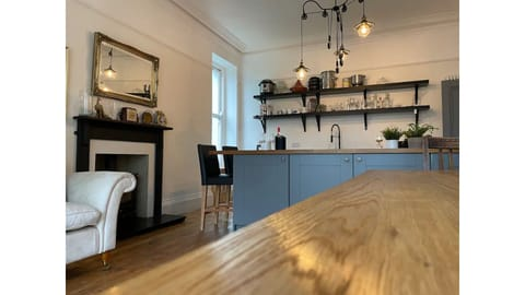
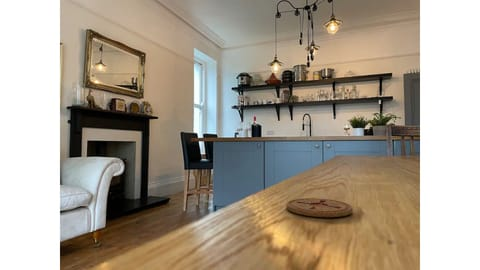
+ coaster (318, 206)
